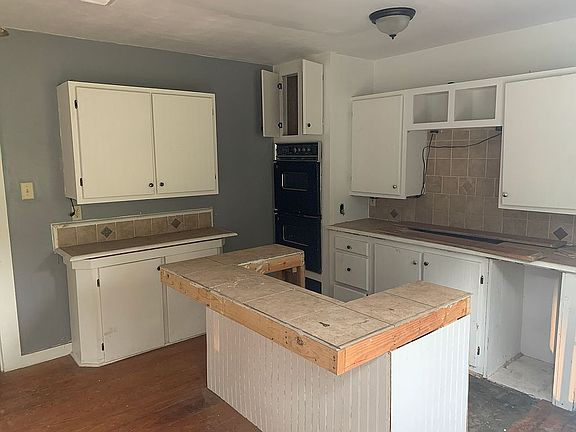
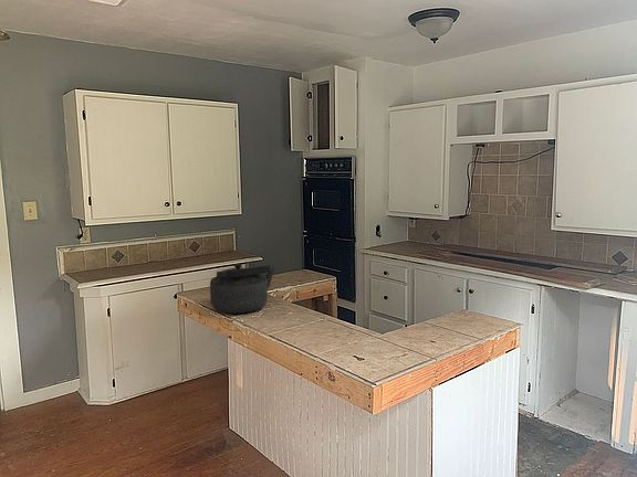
+ kettle (240, 285)
